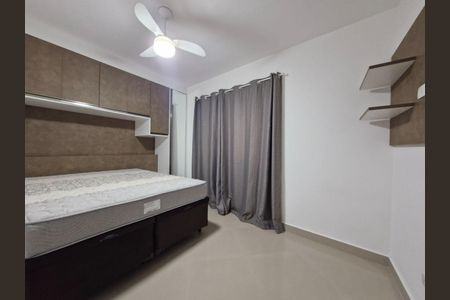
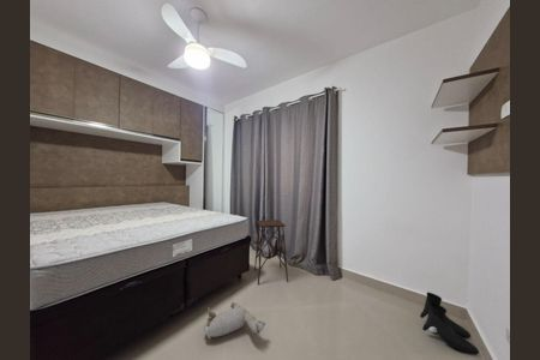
+ plush toy (233, 322)
+ boots (446, 318)
+ side table (271, 247)
